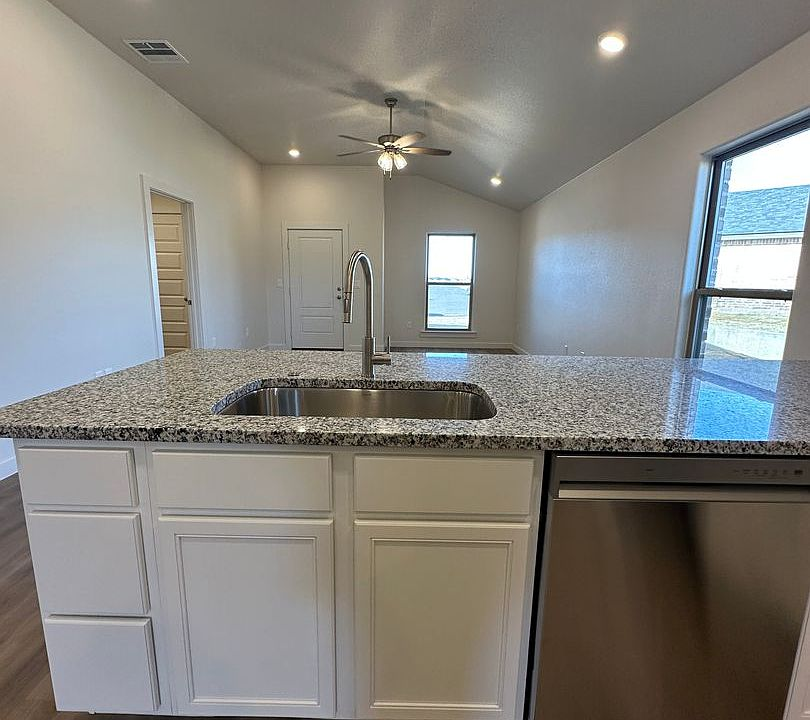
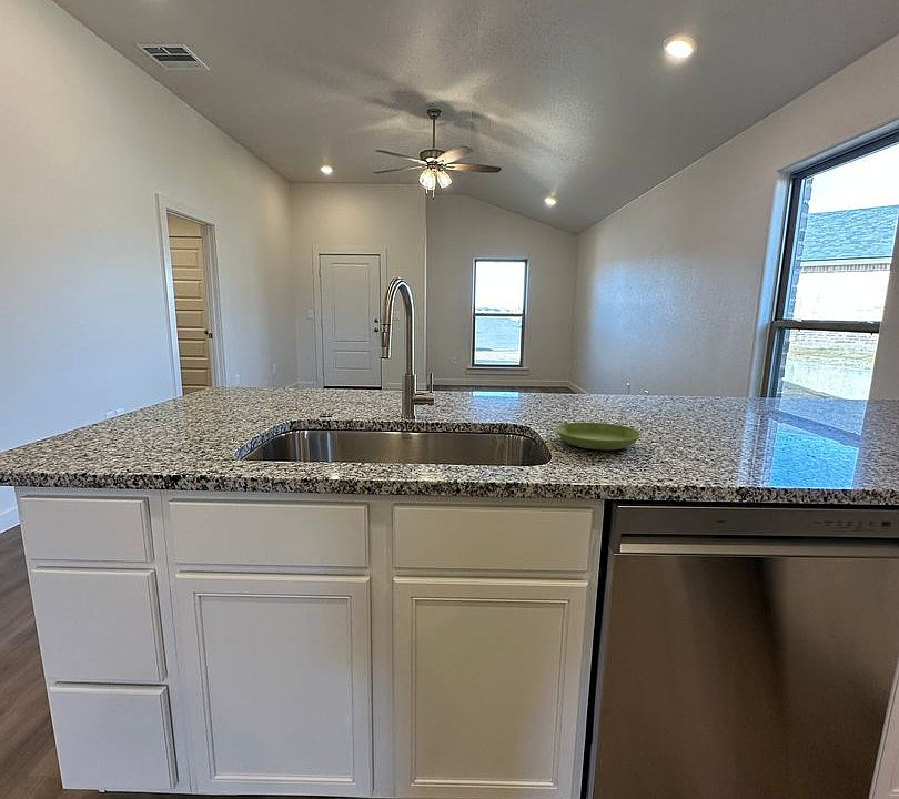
+ saucer (596, 436)
